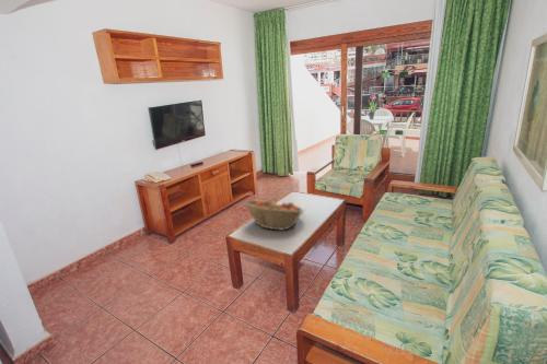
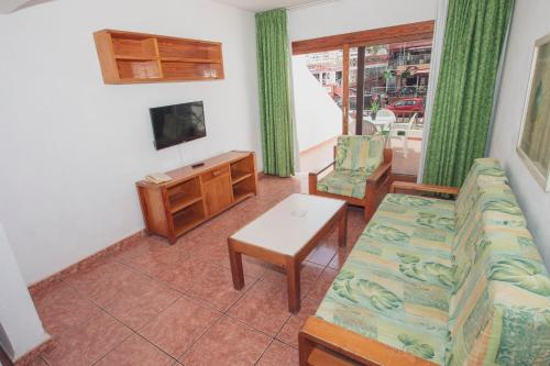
- fruit basket (272, 211)
